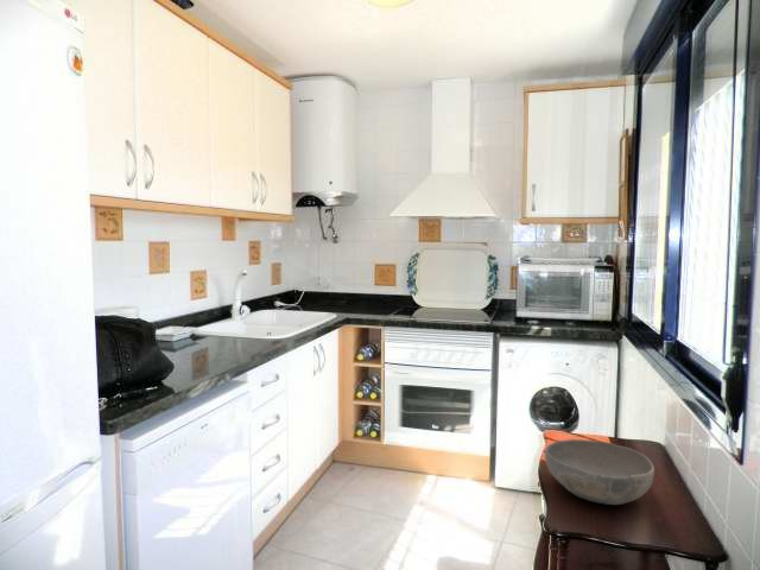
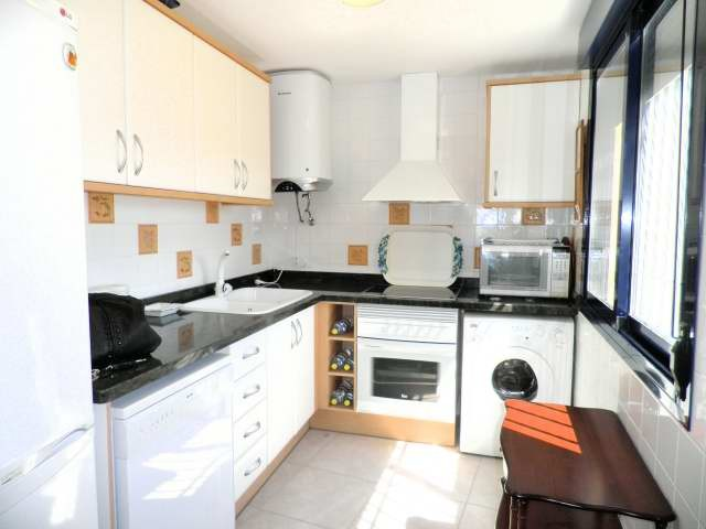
- bowl (596, 474)
